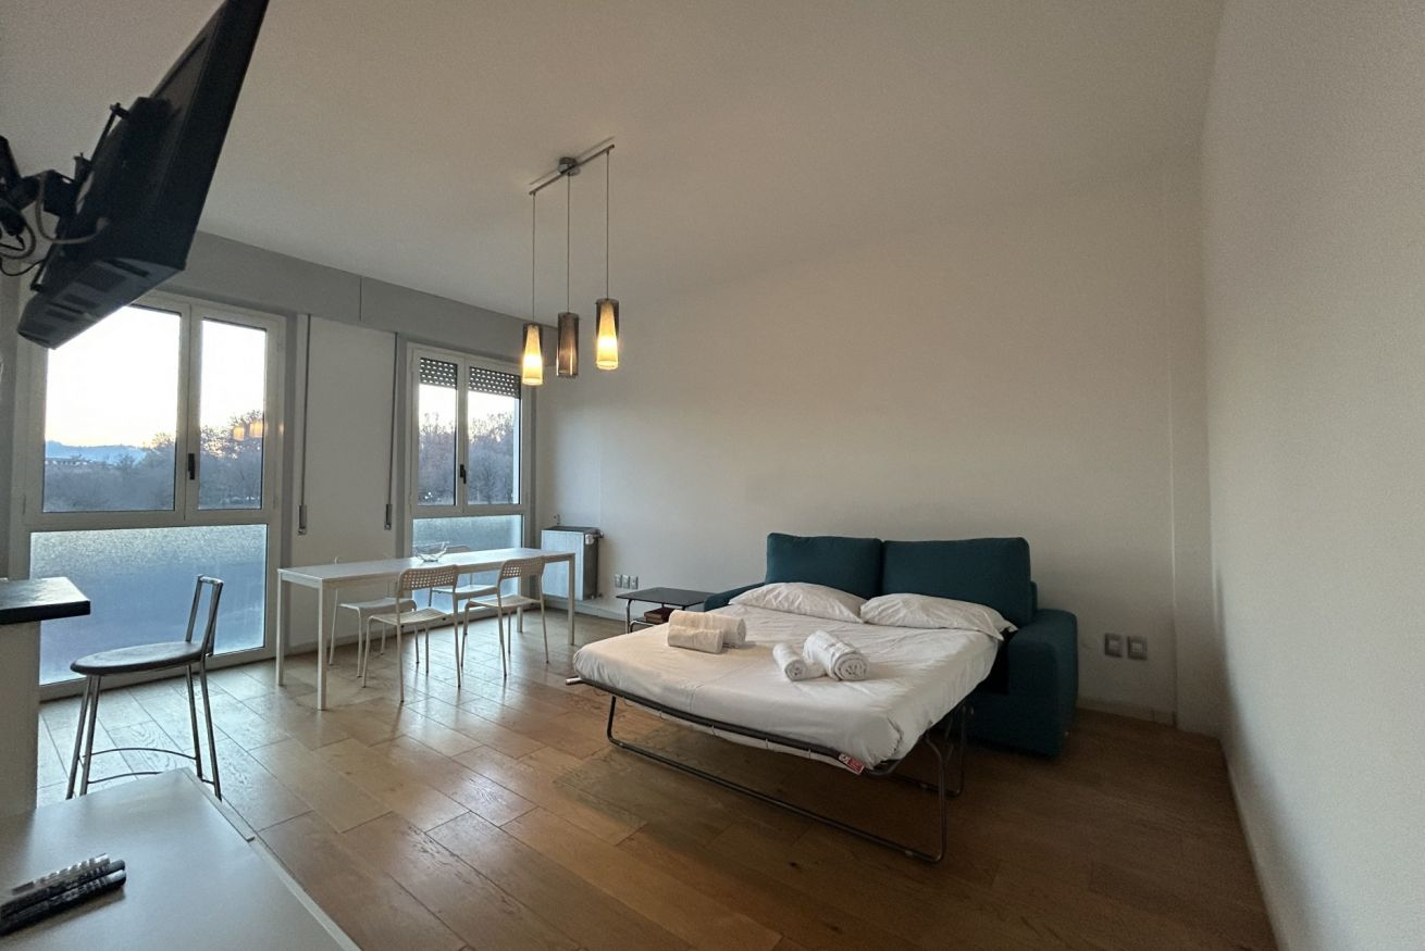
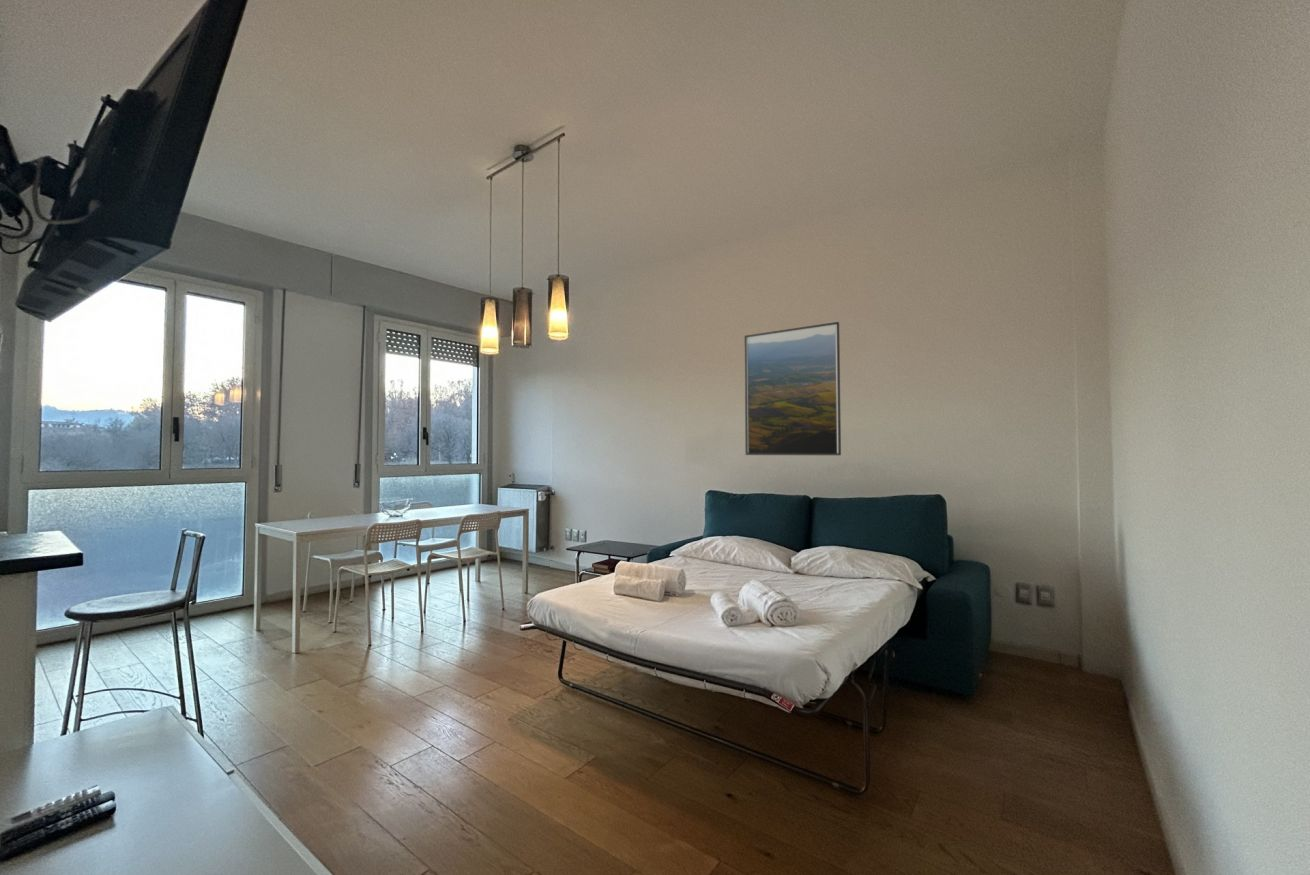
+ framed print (789, 392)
